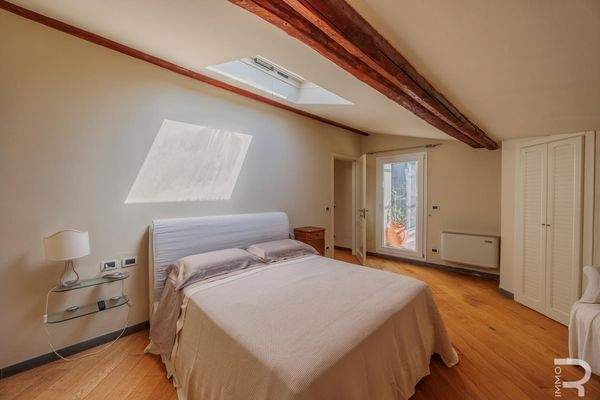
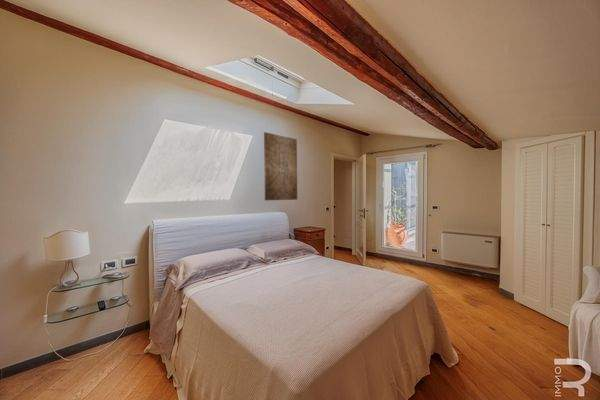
+ wall art (281, 168)
